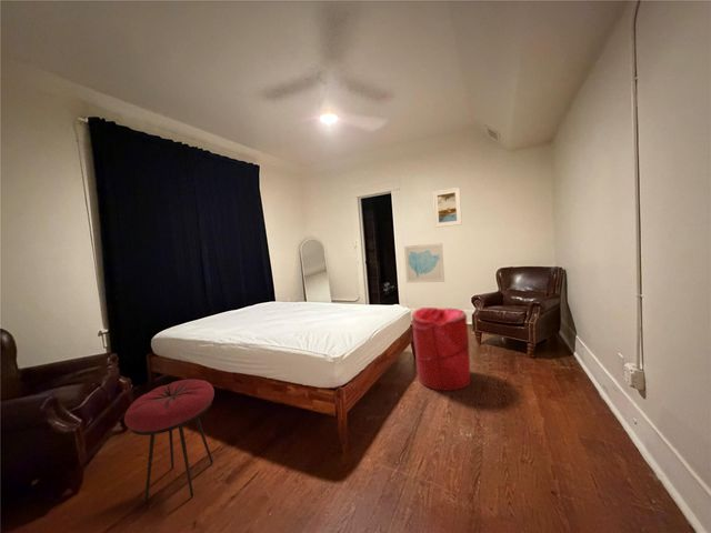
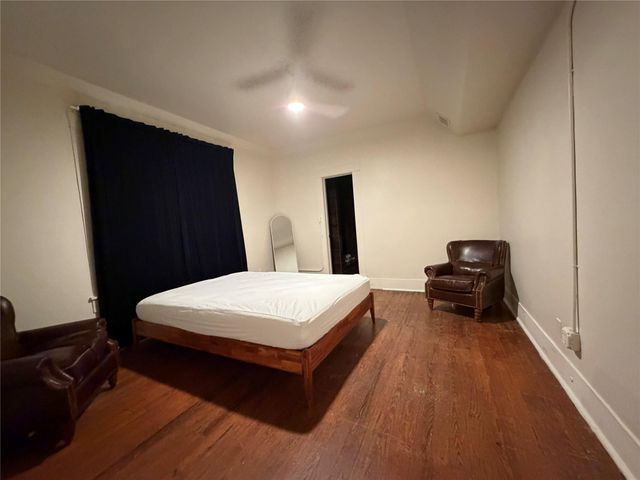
- wall art (423, 263)
- laundry hamper (440, 344)
- stool (180, 436)
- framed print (447, 208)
